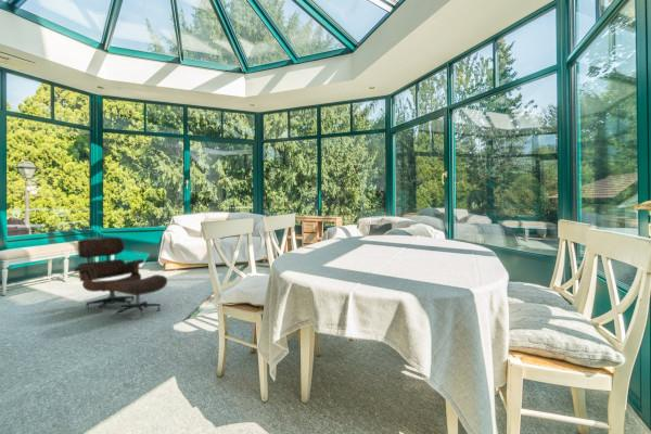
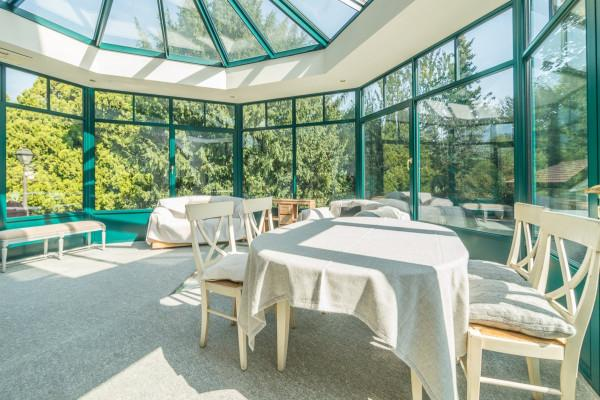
- lounge chair (122, 273)
